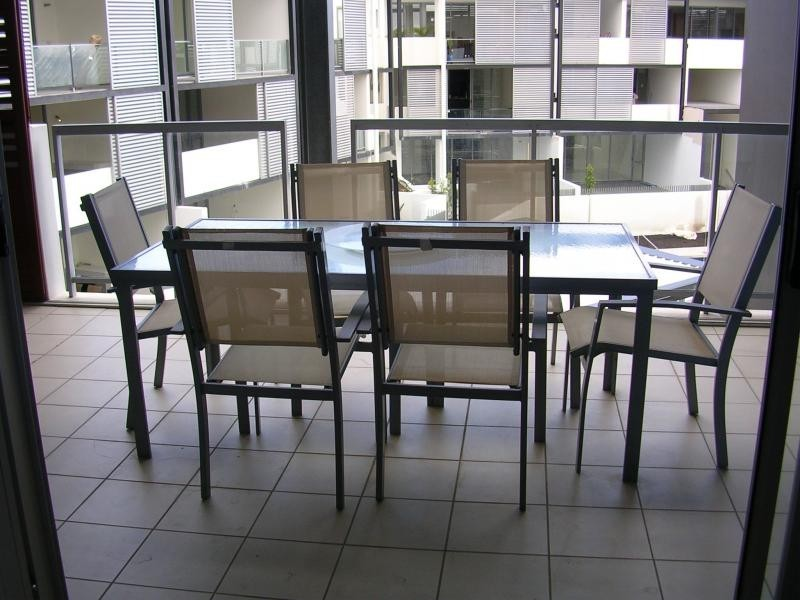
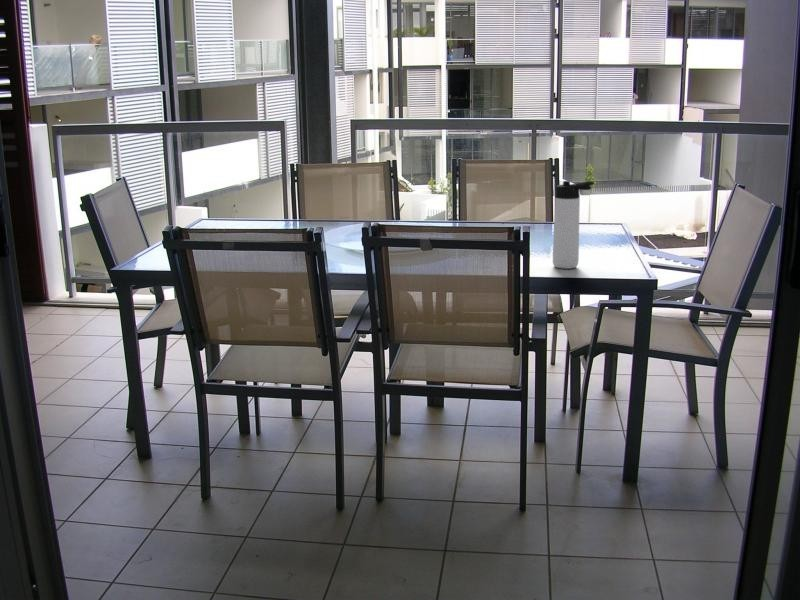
+ thermos bottle (572, 224)
